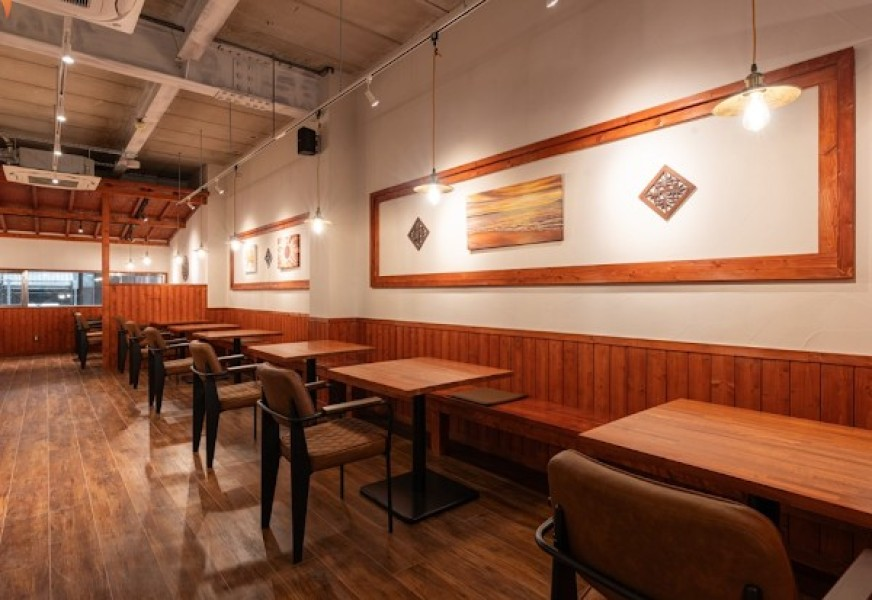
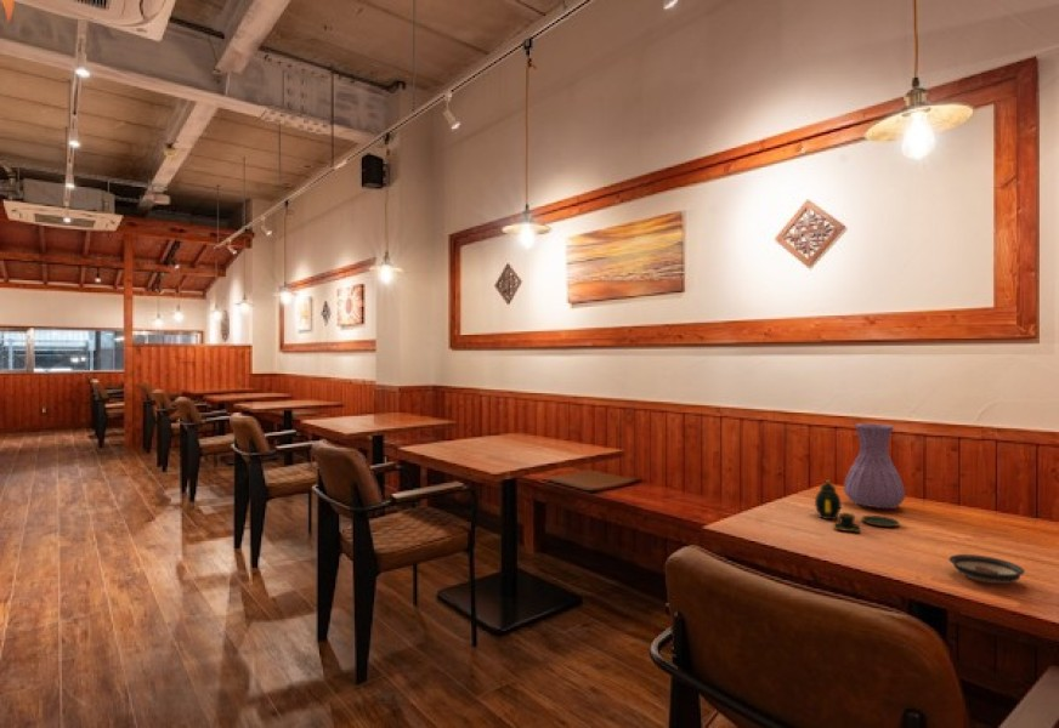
+ vase (873, 465)
+ saucer (985, 570)
+ teapot (851, 513)
